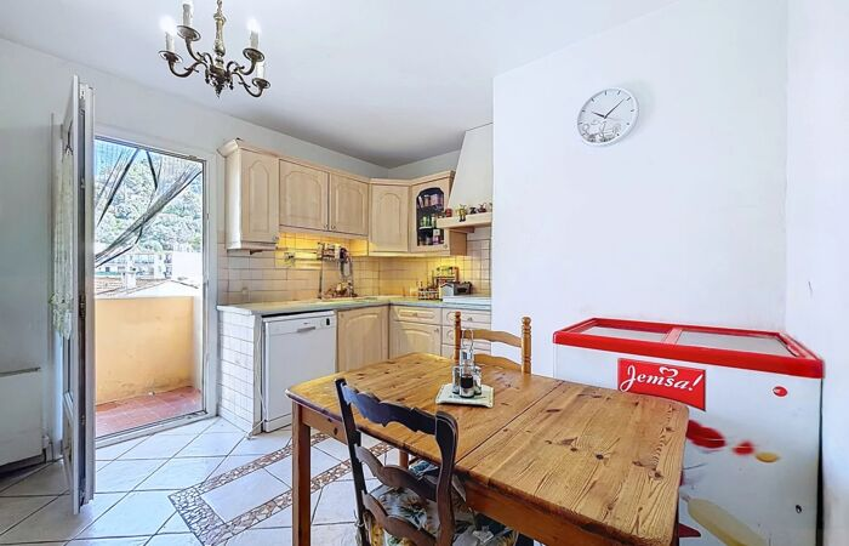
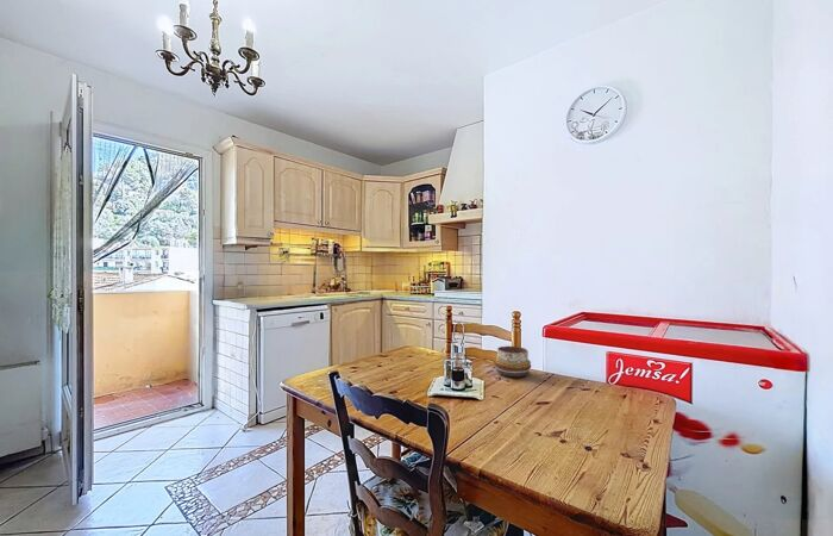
+ decorative bowl (512, 361)
